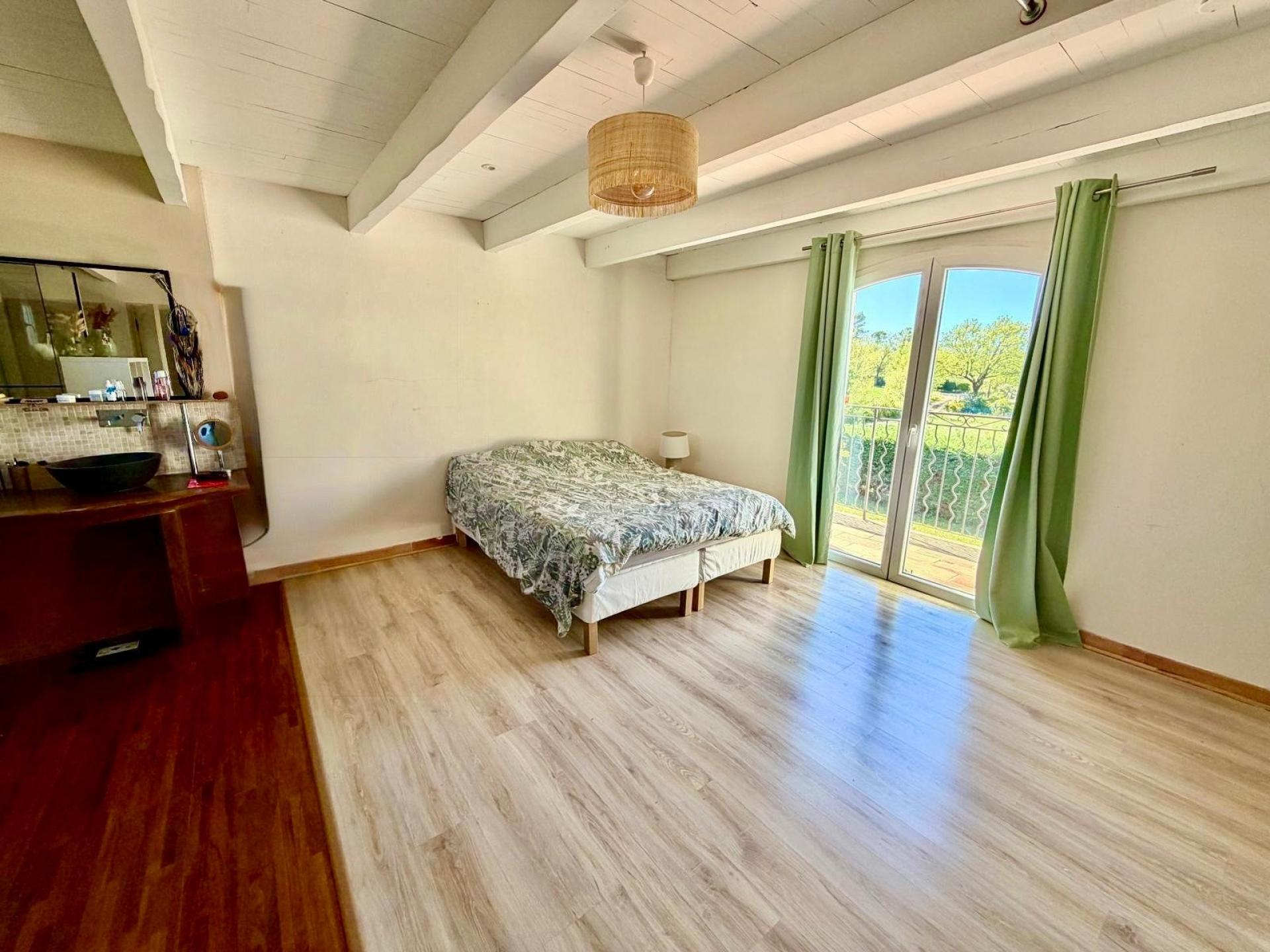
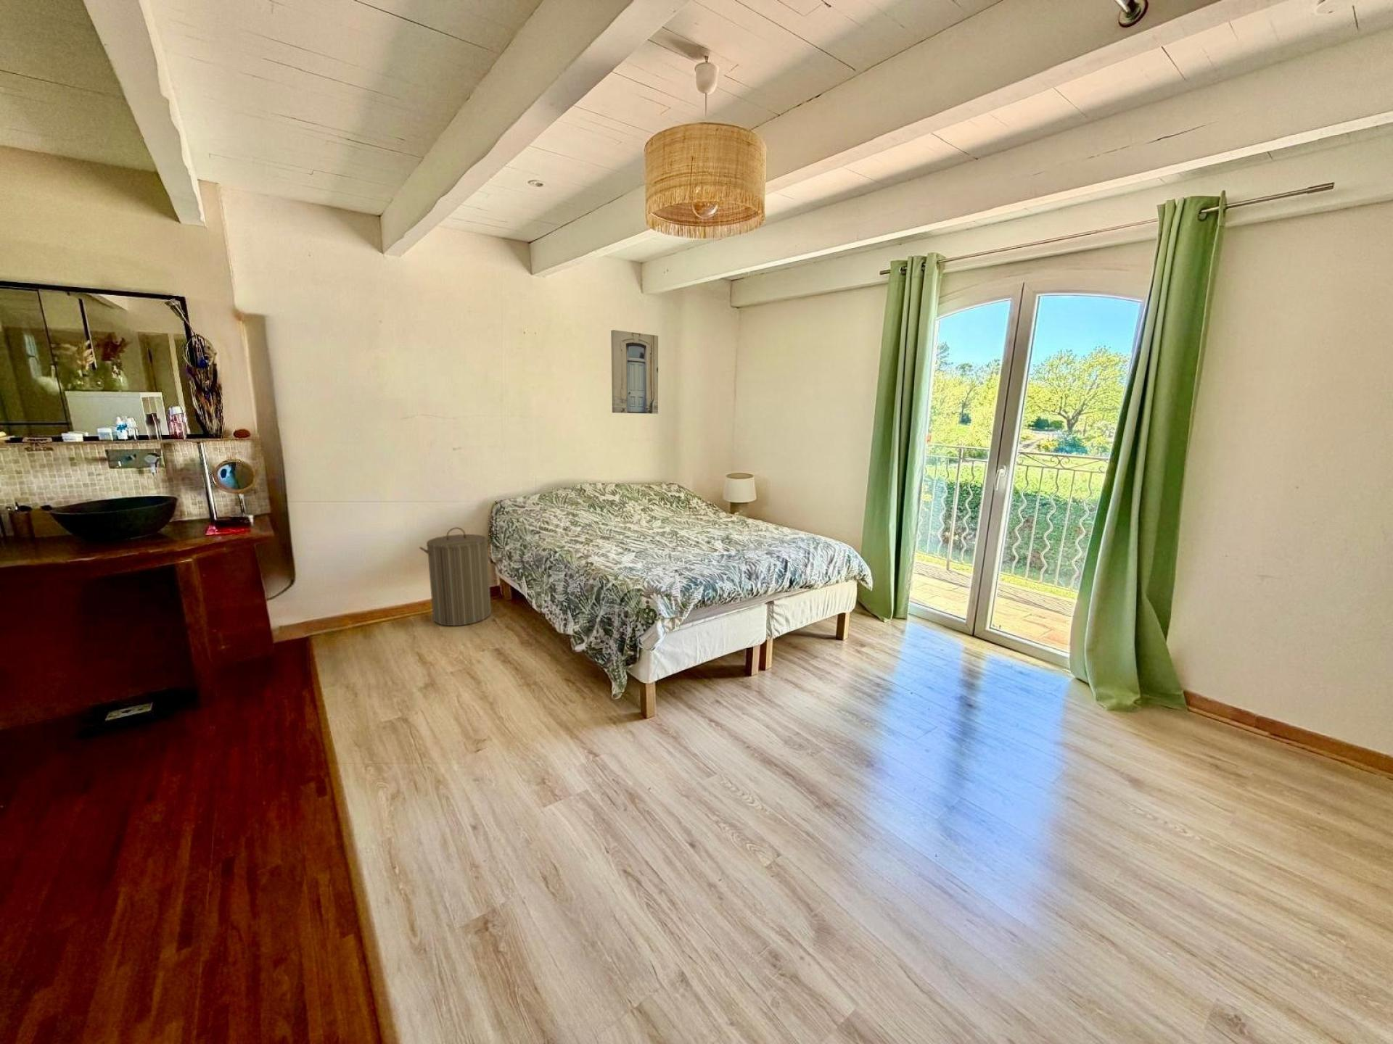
+ laundry hamper (460, 572)
+ wall art (635, 373)
